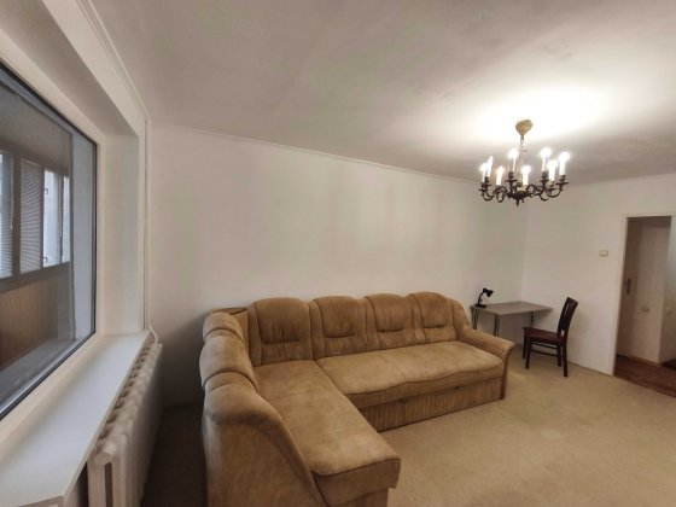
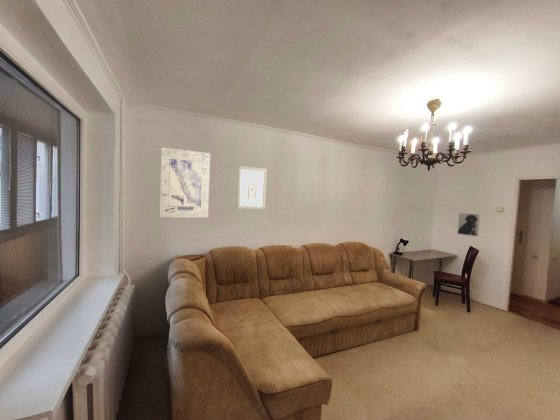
+ wall art (252, 188)
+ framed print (468, 224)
+ wall art (185, 184)
